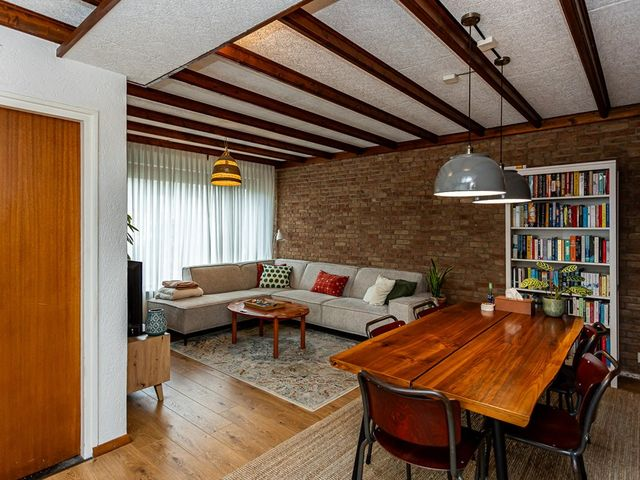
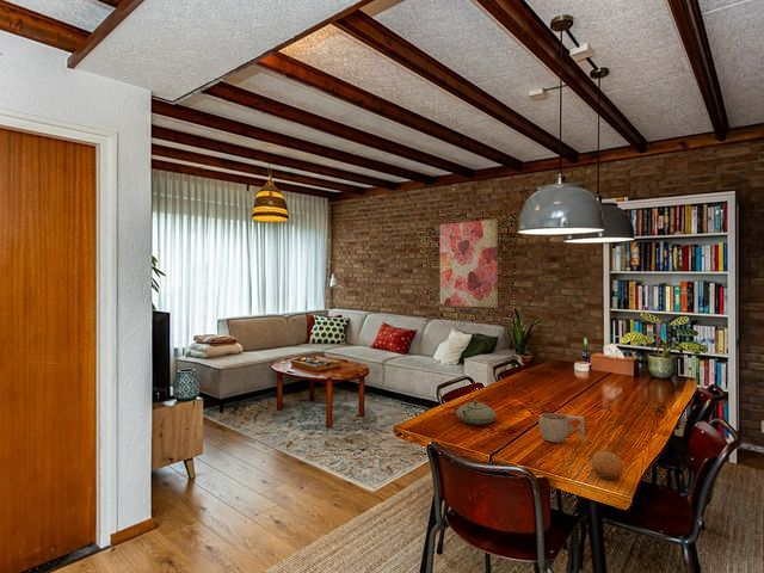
+ fruit (606, 464)
+ cup (561, 427)
+ teapot (474, 405)
+ wall art (467, 264)
